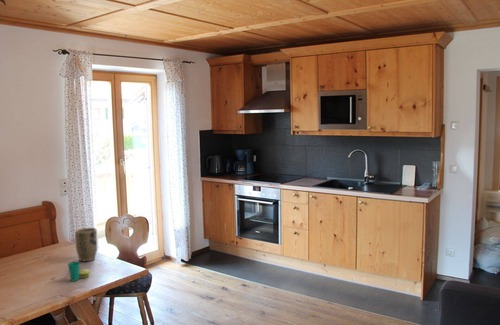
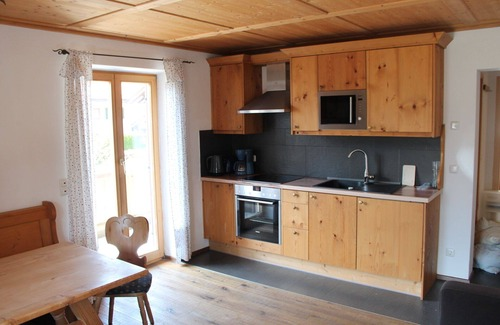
- plant pot (86, 244)
- cup (78, 270)
